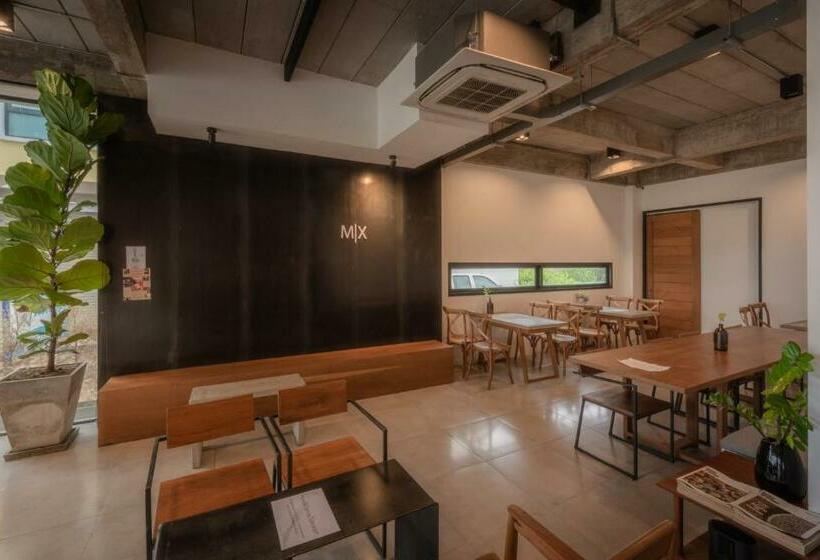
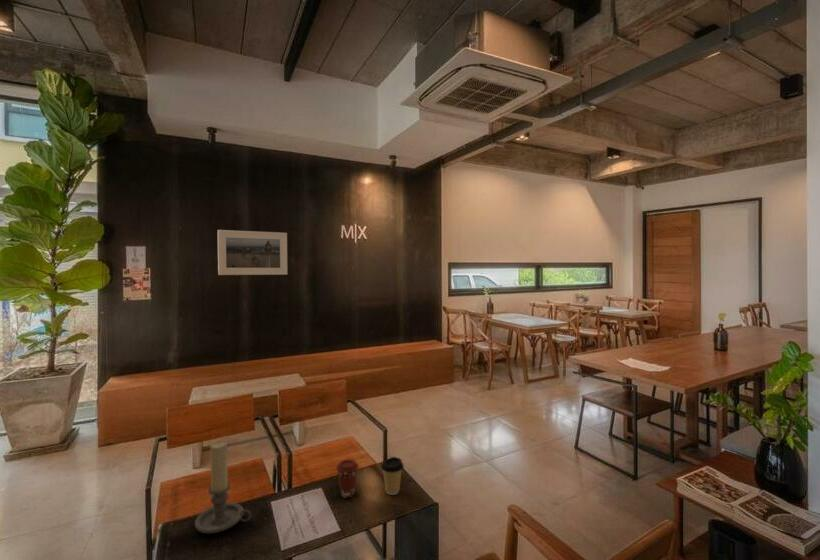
+ coffee cup (392, 476)
+ candle holder (223, 482)
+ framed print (253, 253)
+ coffee cup (347, 478)
